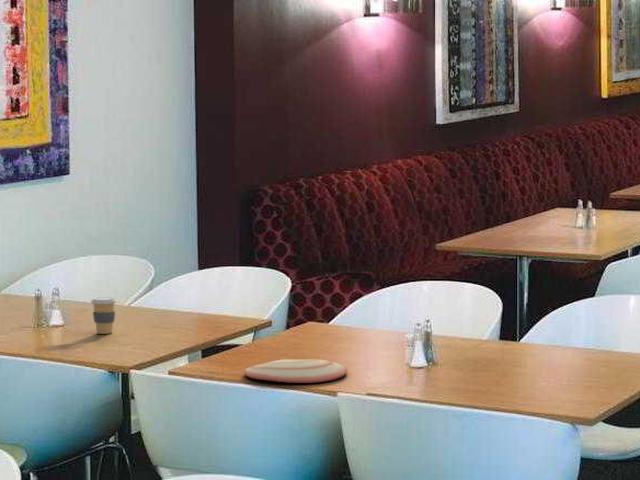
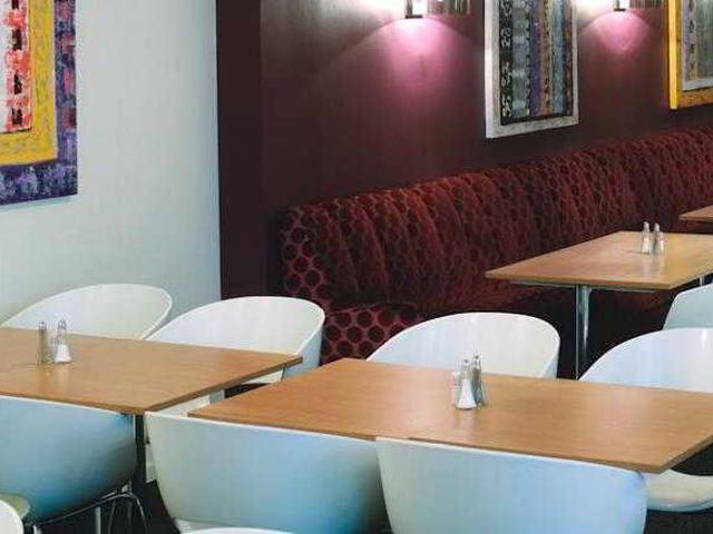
- plate (296, 367)
- coffee cup (104, 315)
